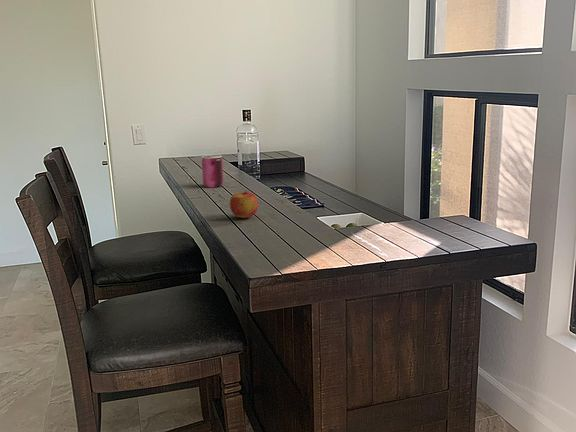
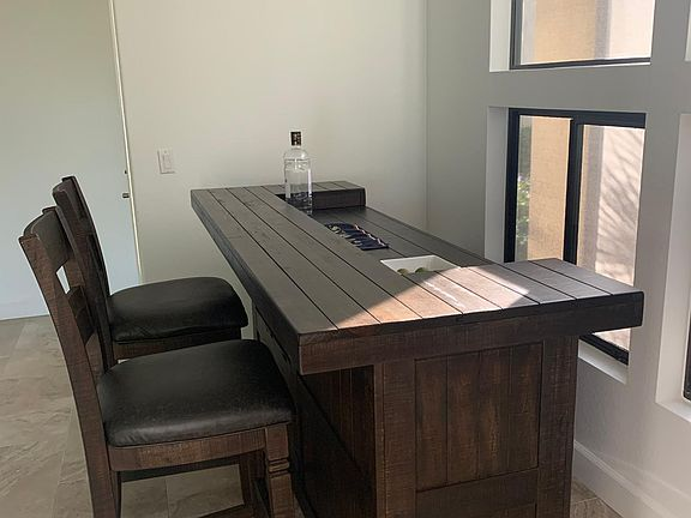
- can (212, 171)
- apple (243, 204)
